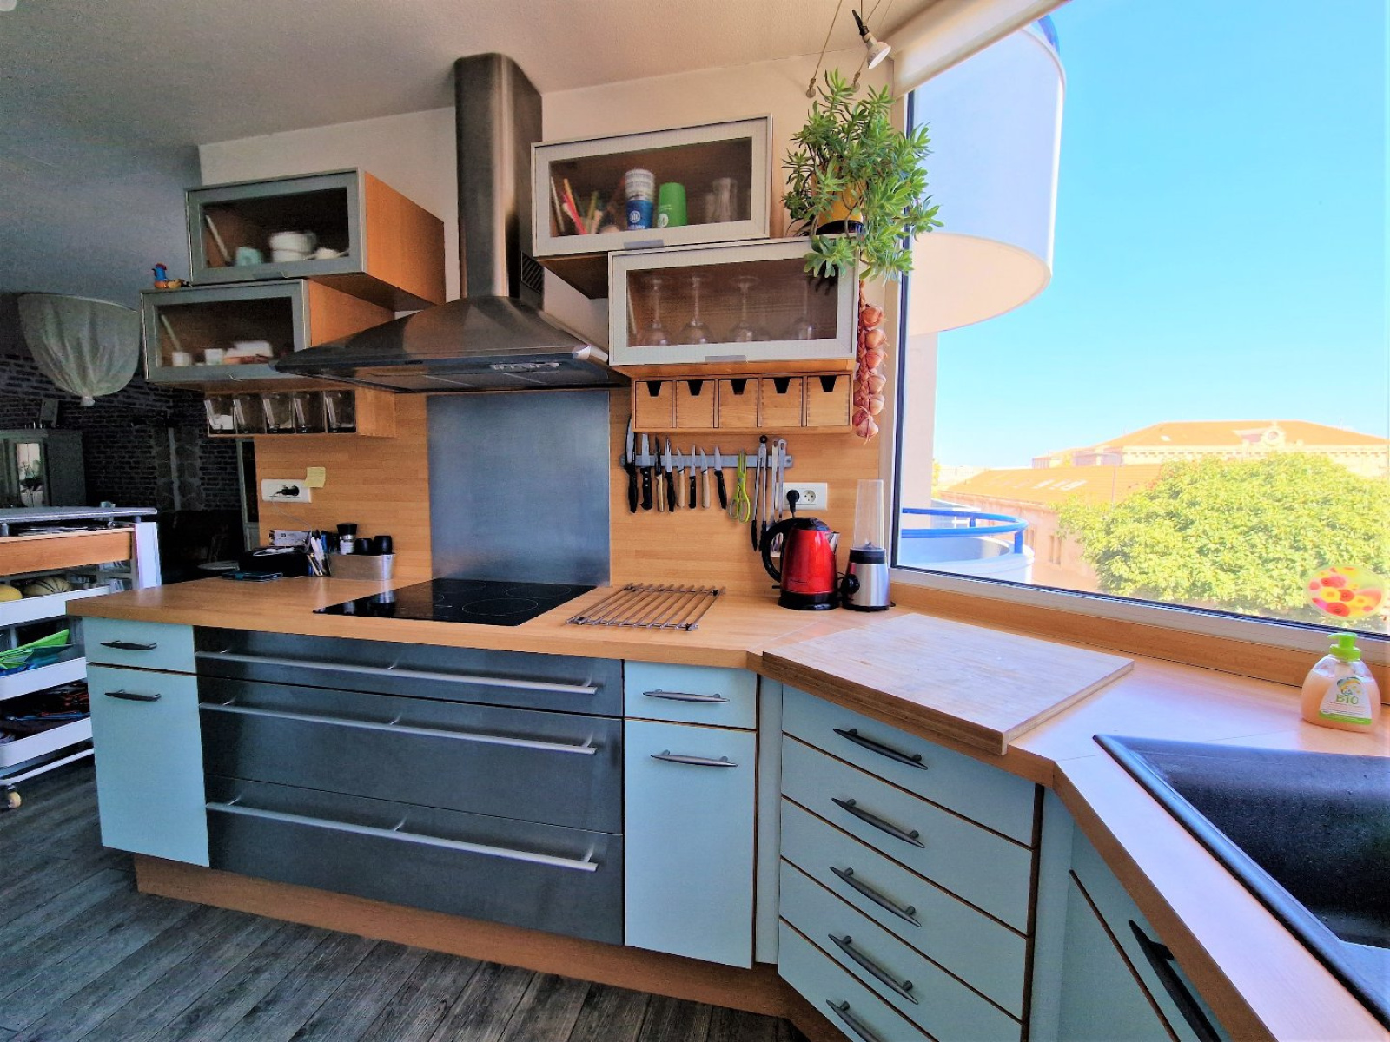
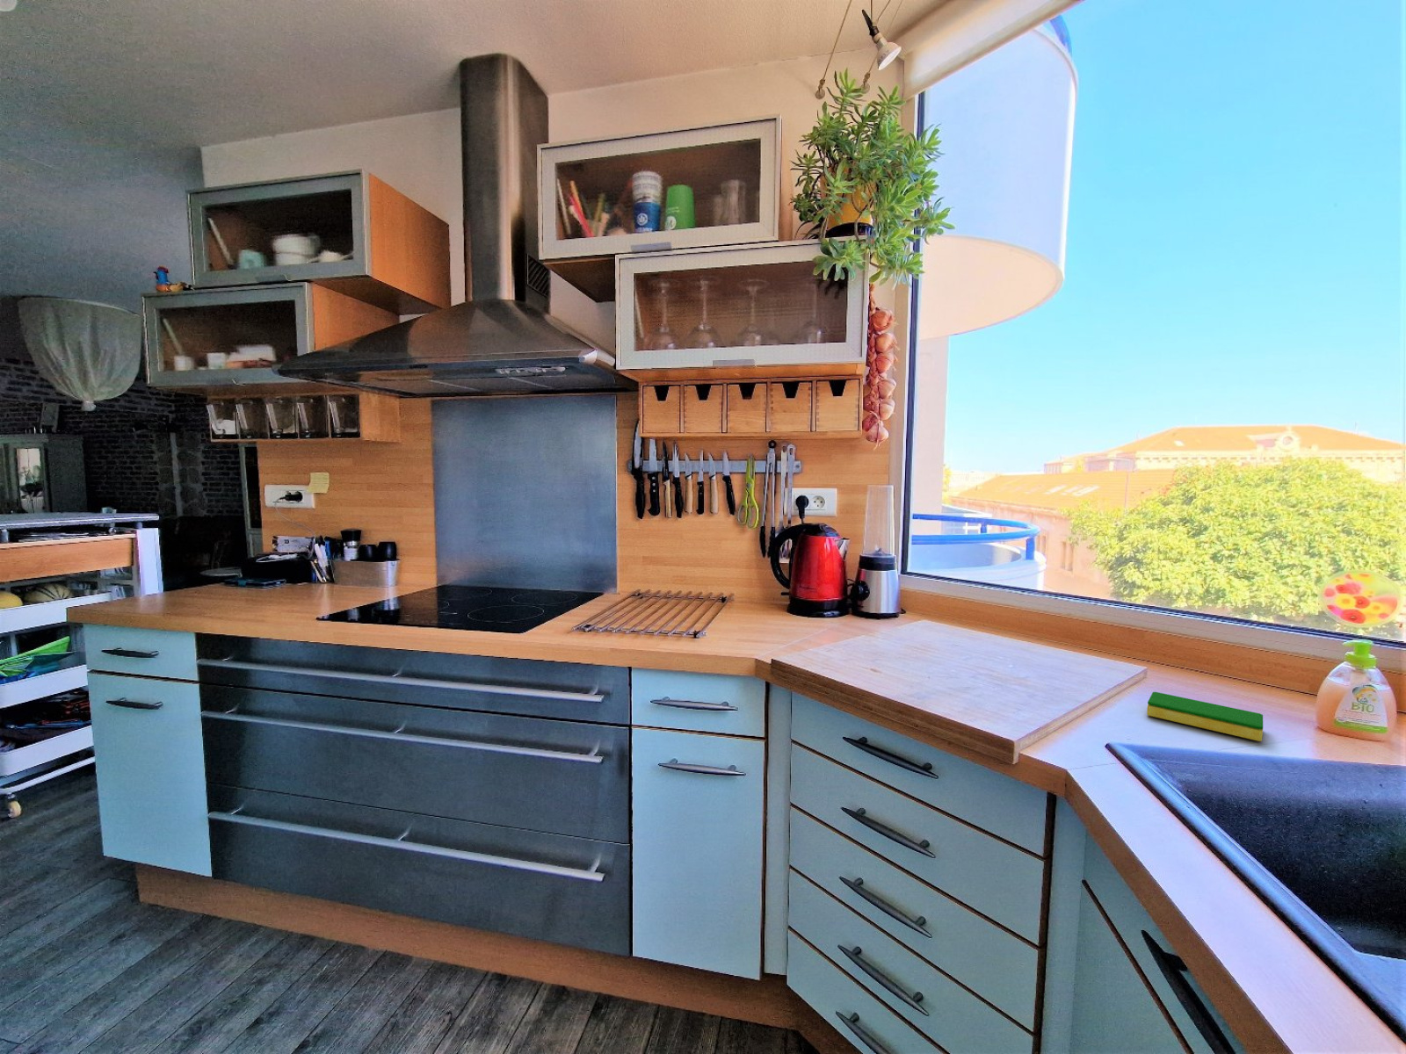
+ dish sponge (1203, 714)
